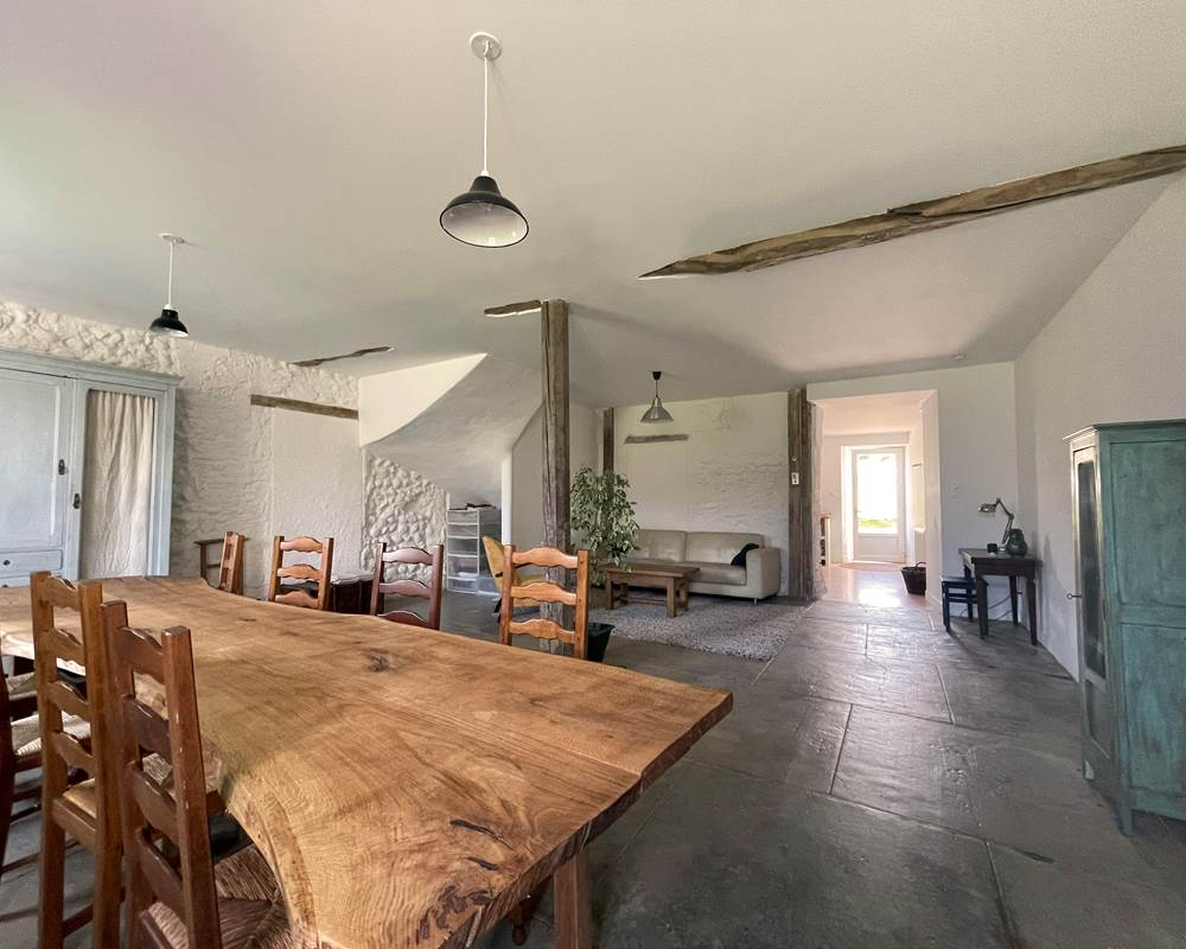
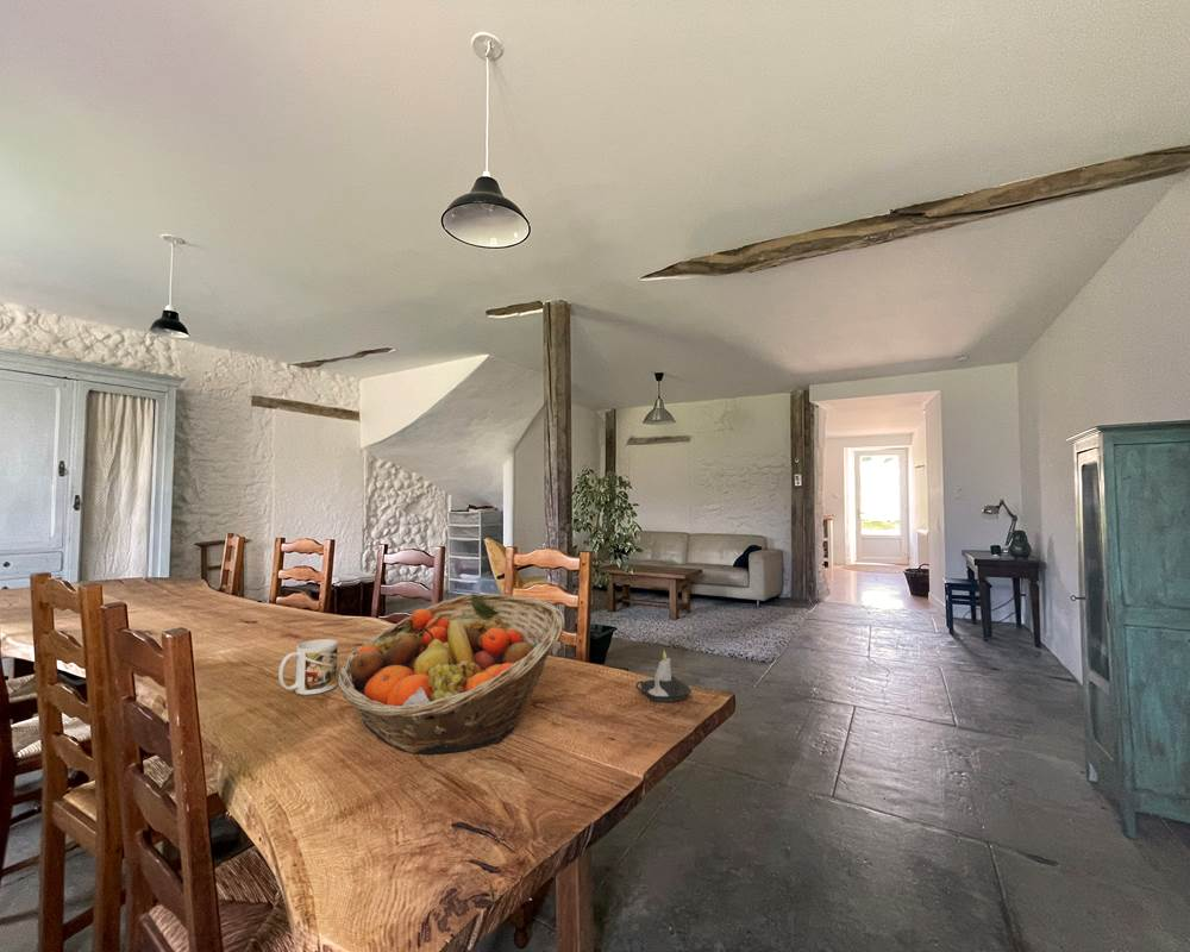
+ mug (308, 668)
+ fruit basket (453, 660)
+ candle (662, 672)
